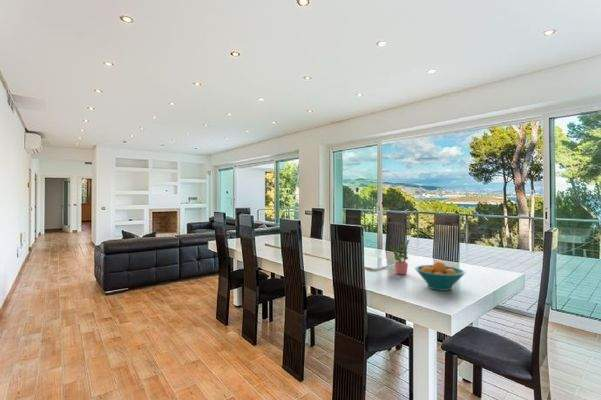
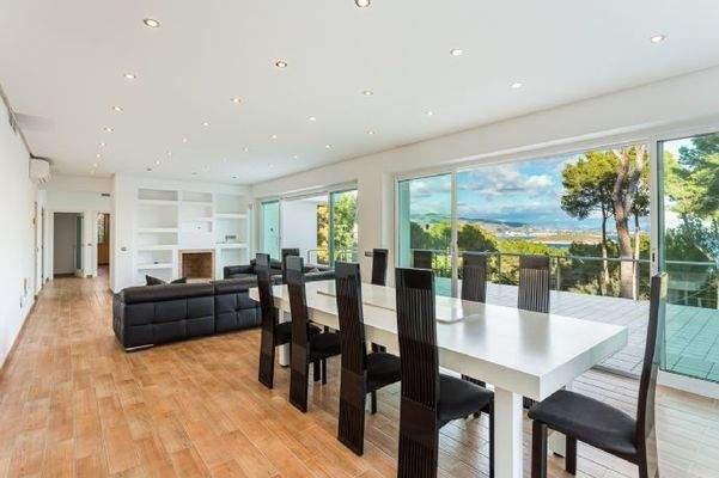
- potted plant (396, 256)
- fruit bowl (439, 274)
